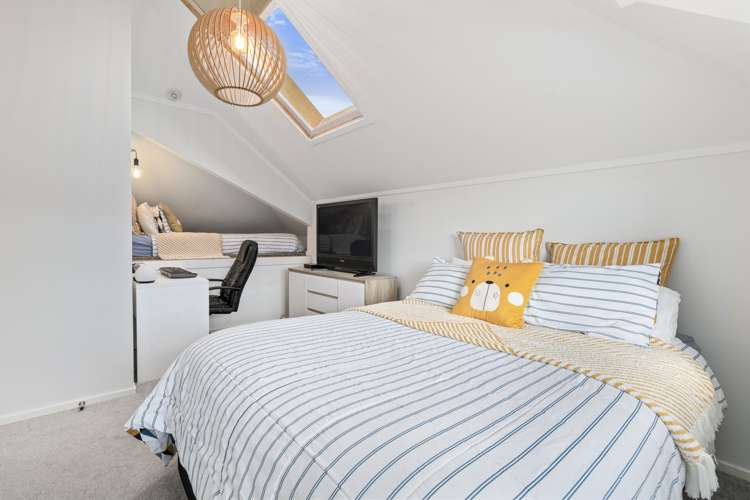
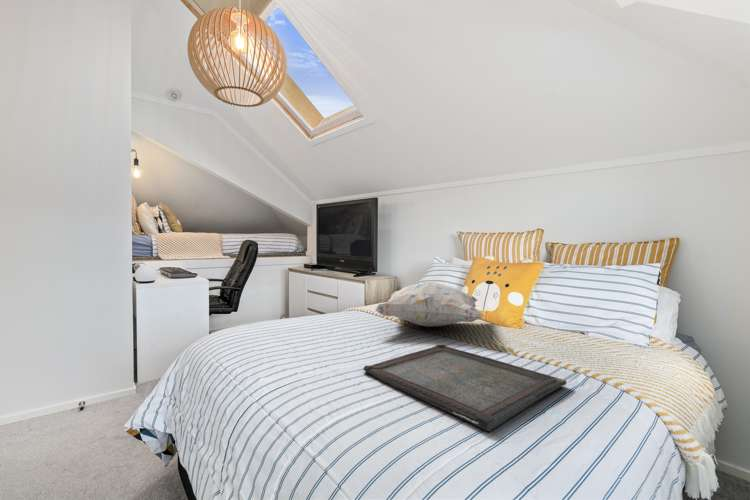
+ serving tray (460, 375)
+ decorative pillow (431, 304)
